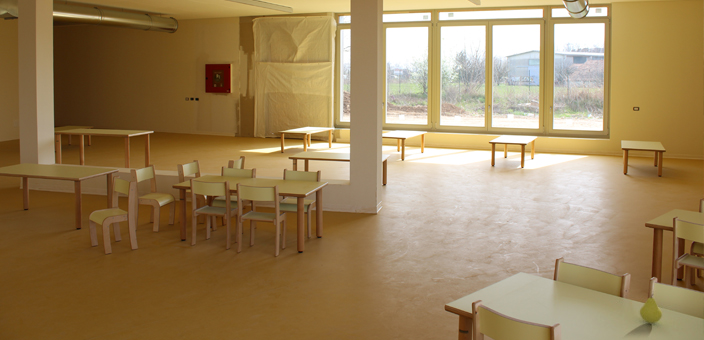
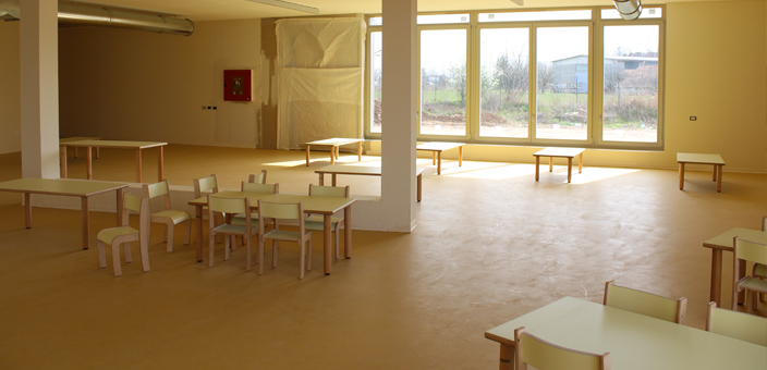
- fruit (650, 308)
